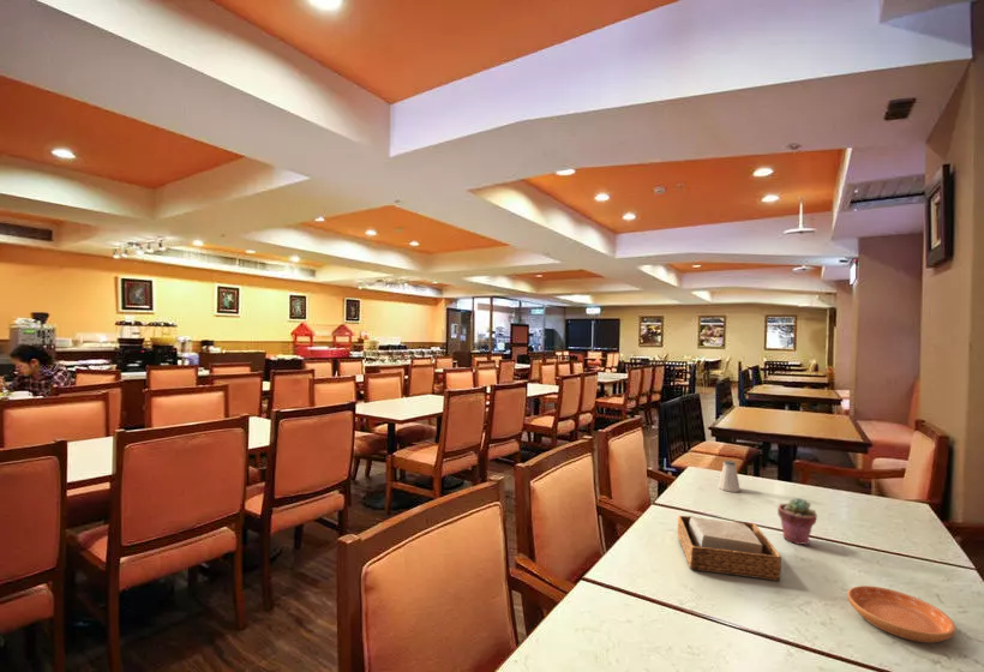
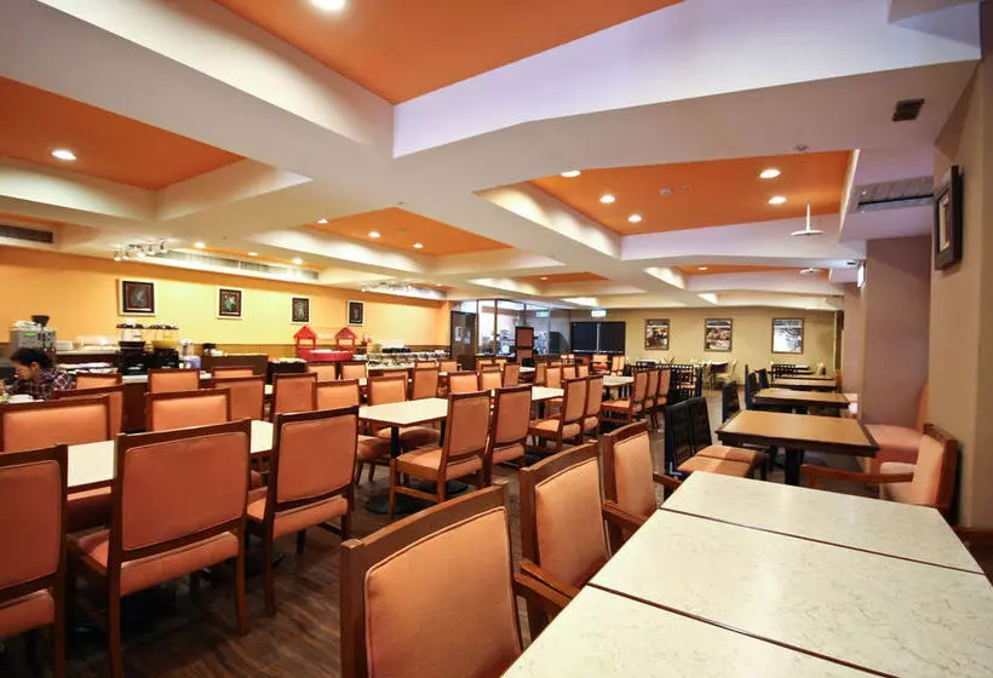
- saltshaker (728, 474)
- potted succulent (797, 518)
- napkin holder (724, 541)
- saucer (898, 614)
